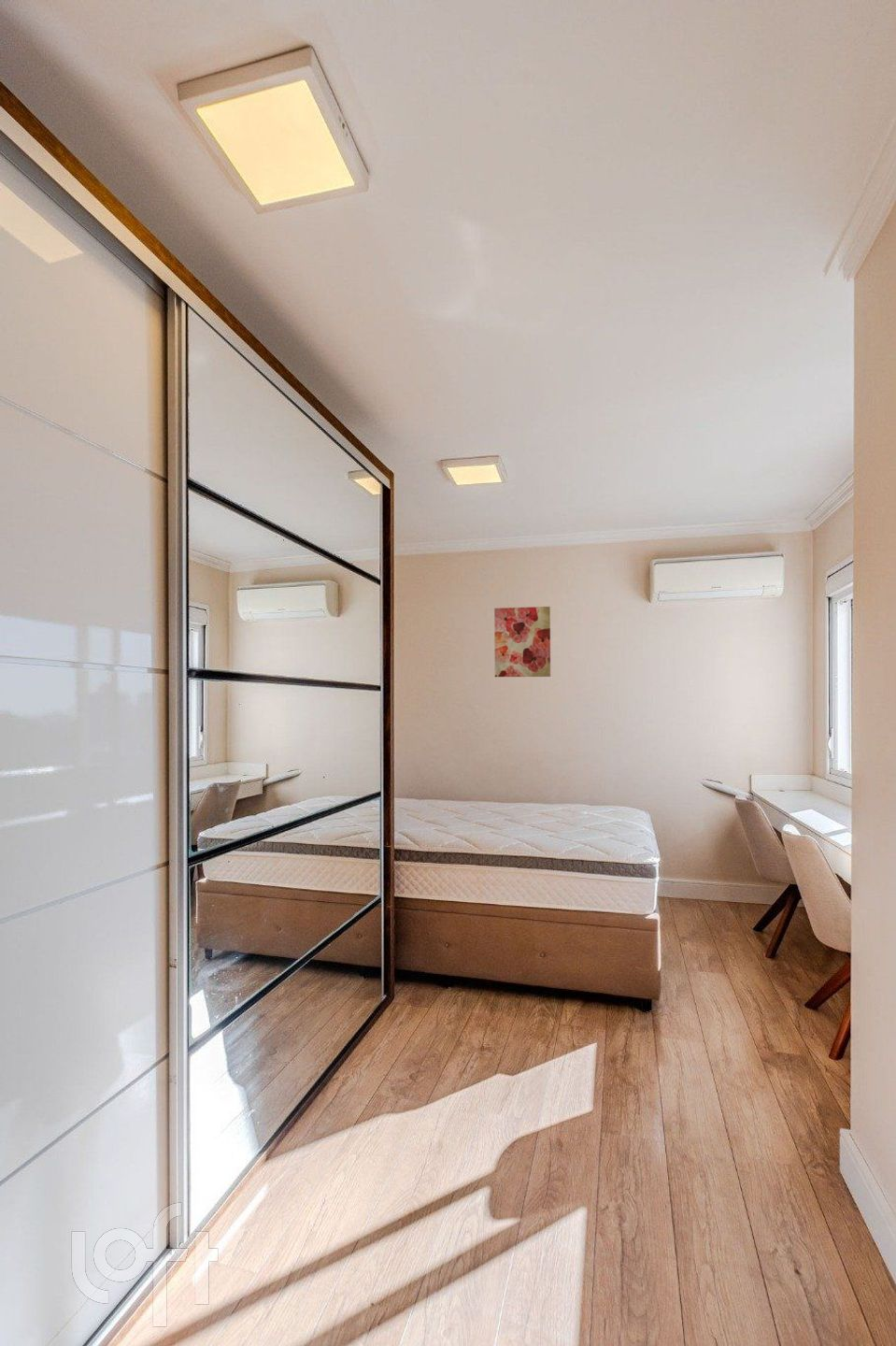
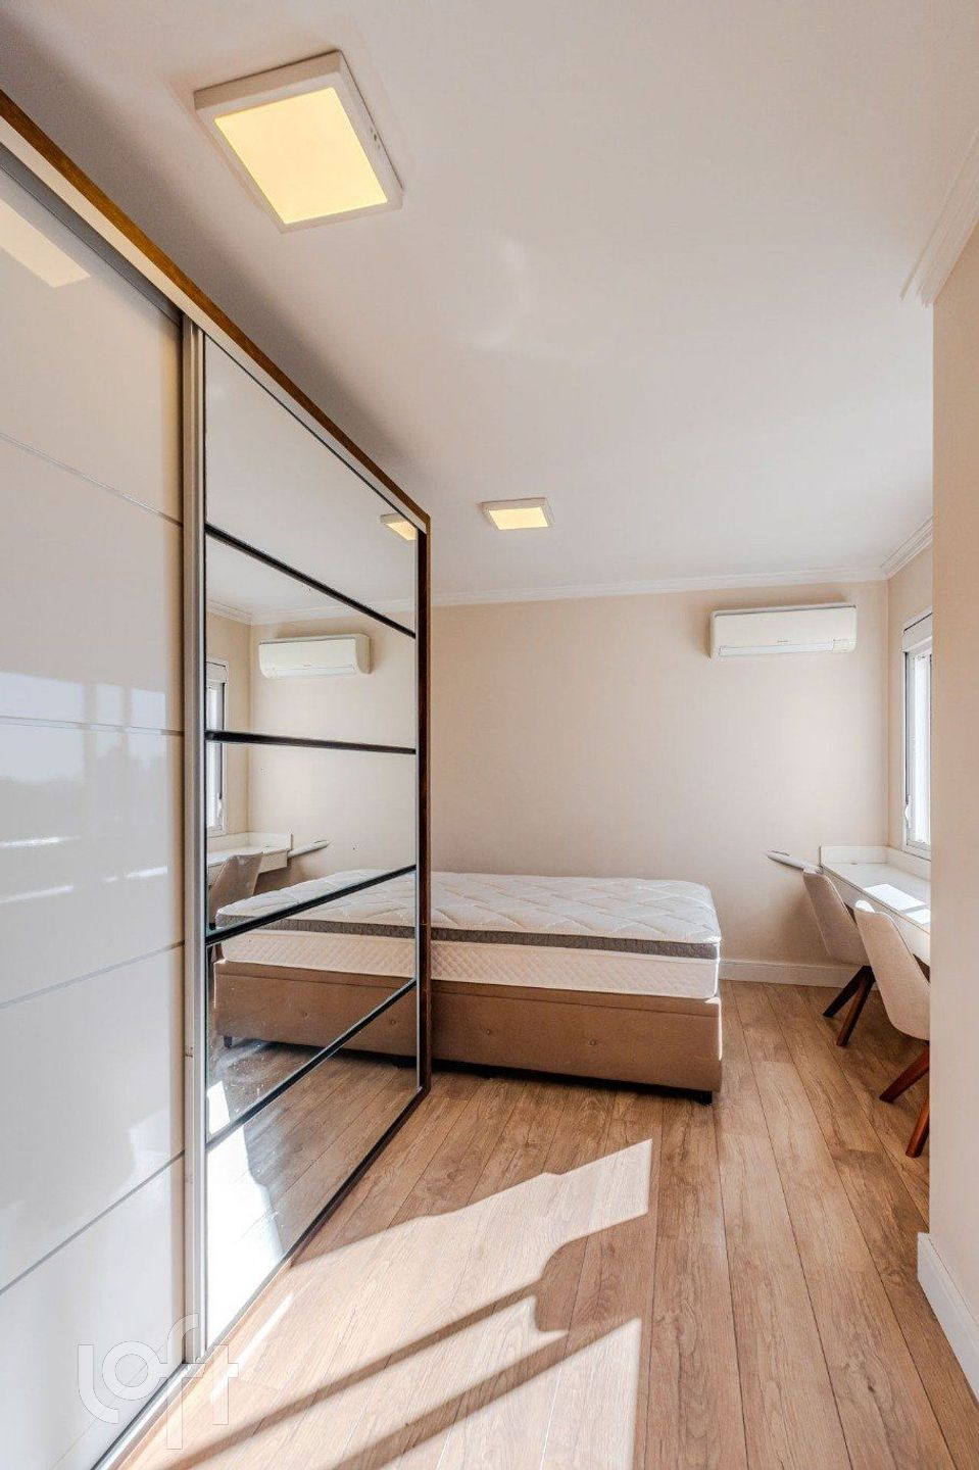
- wall art (522, 642)
